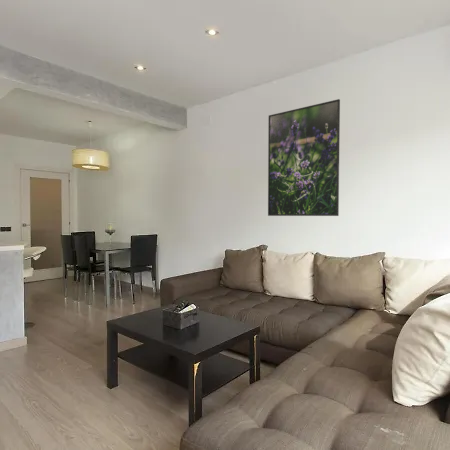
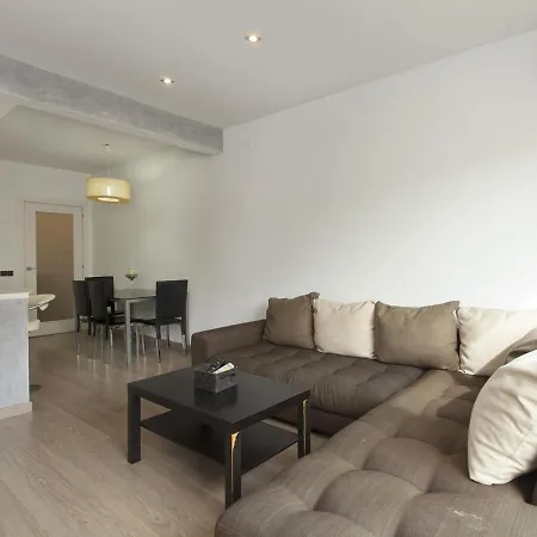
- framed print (301, 162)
